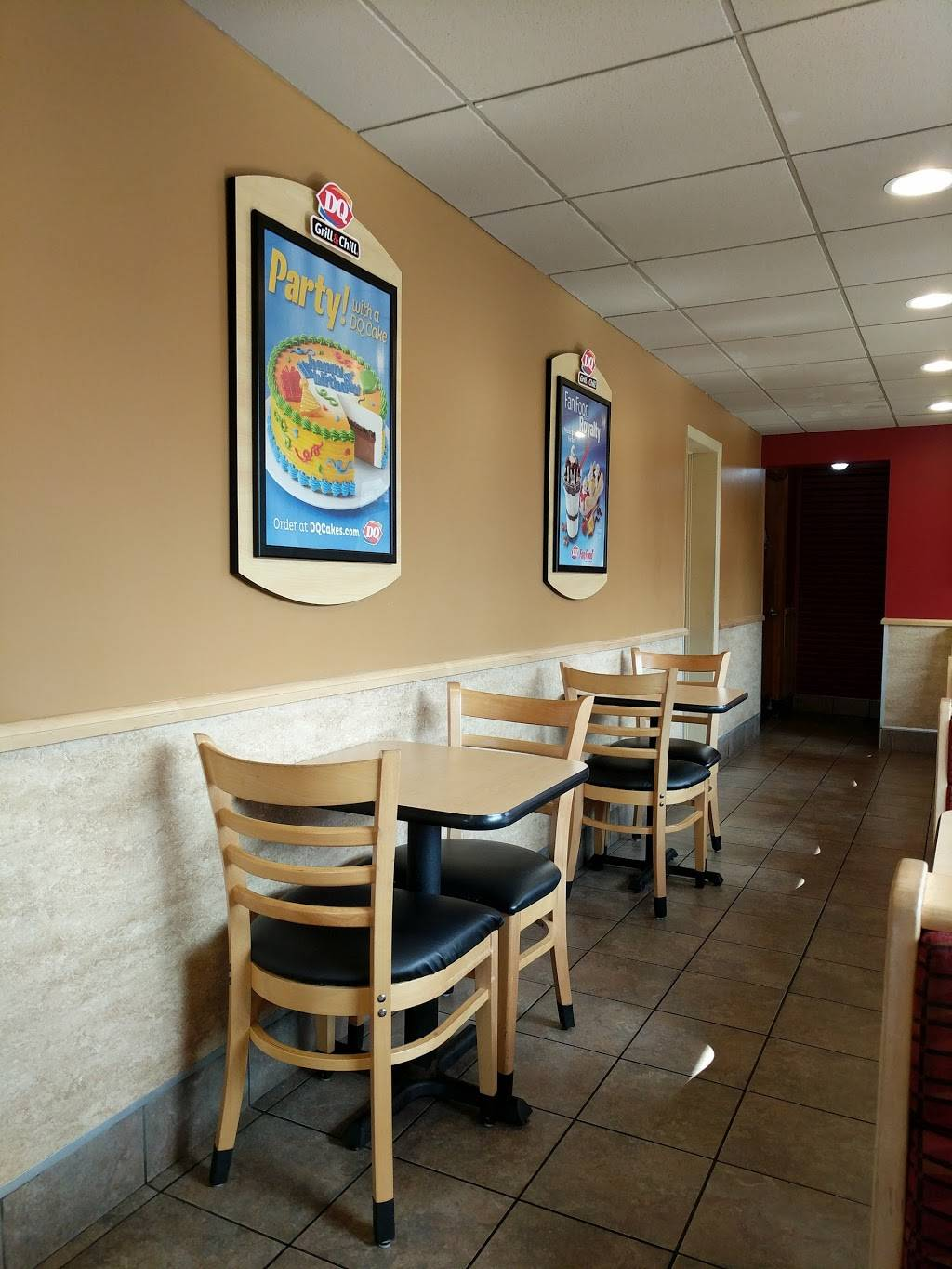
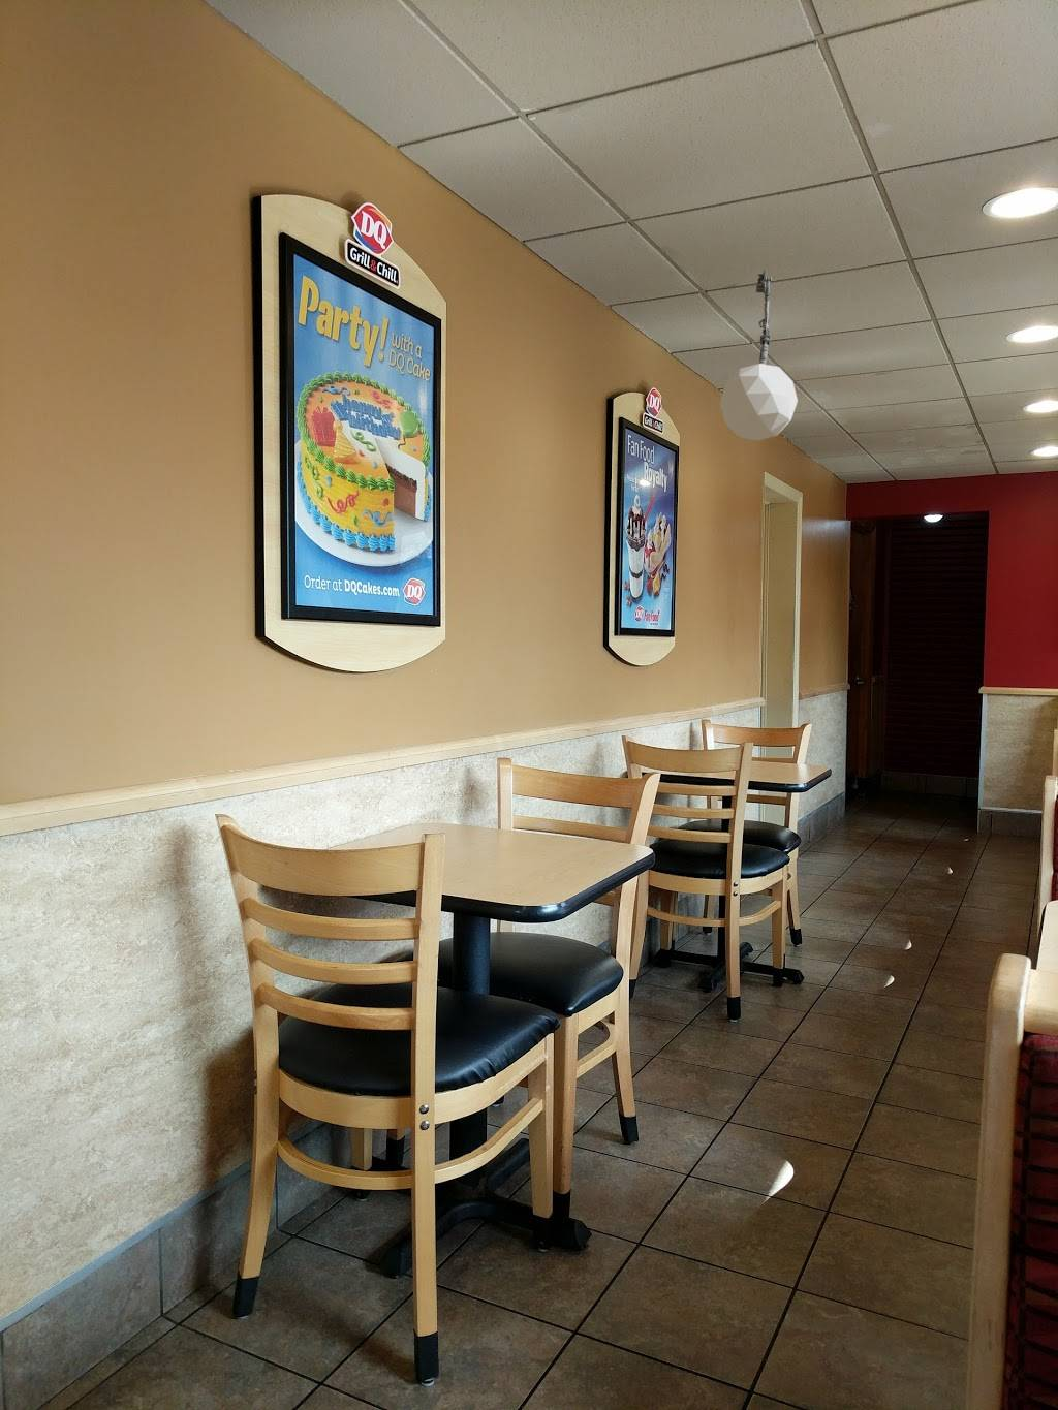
+ pendant light (759, 357)
